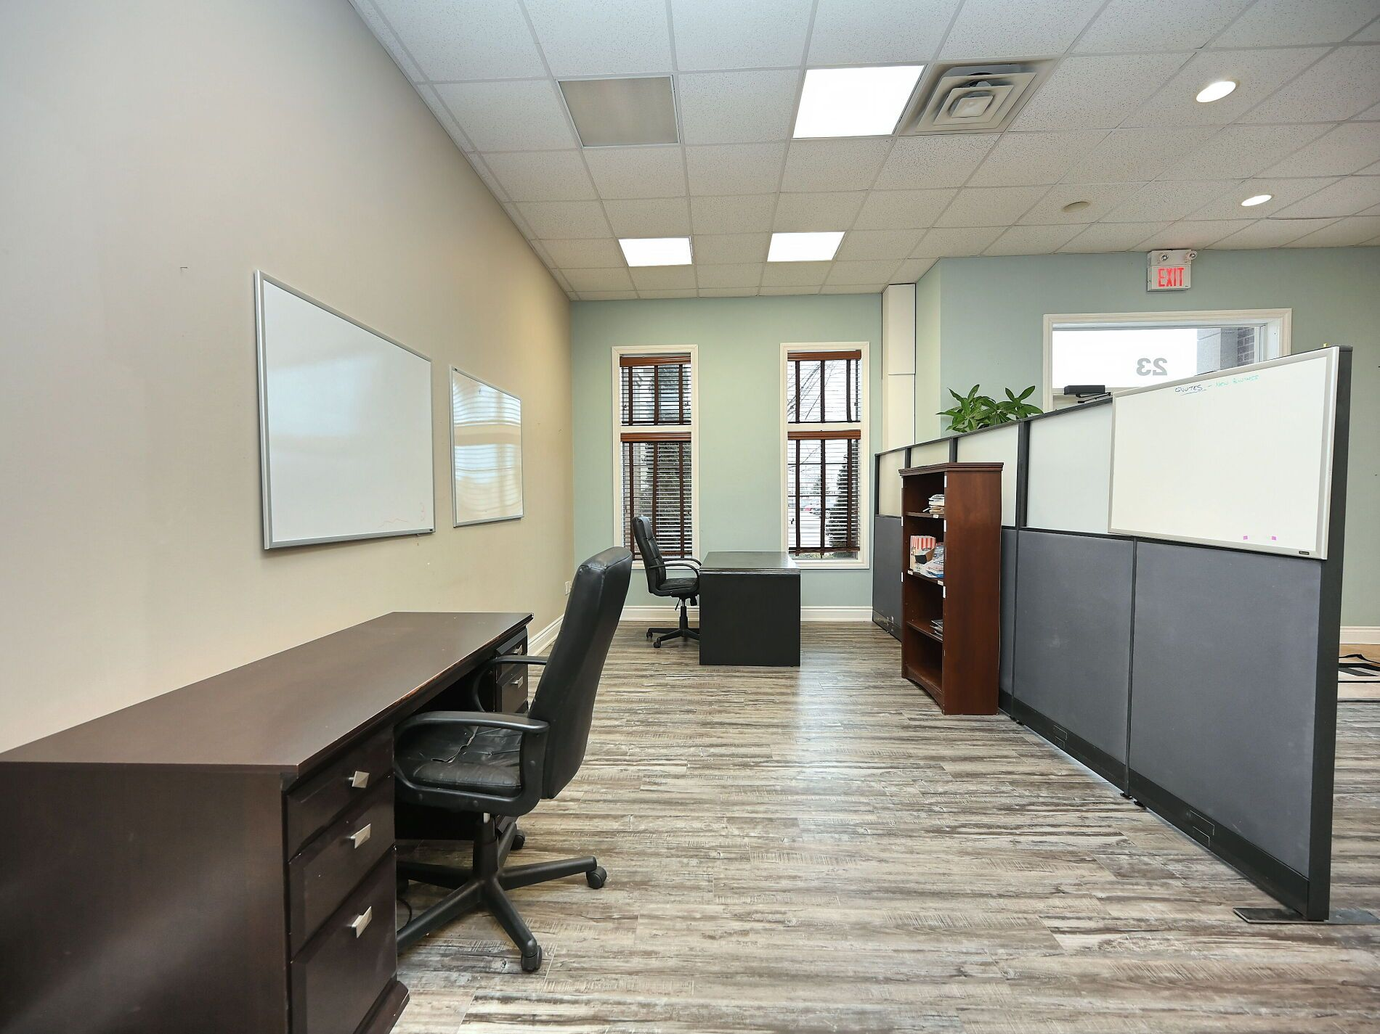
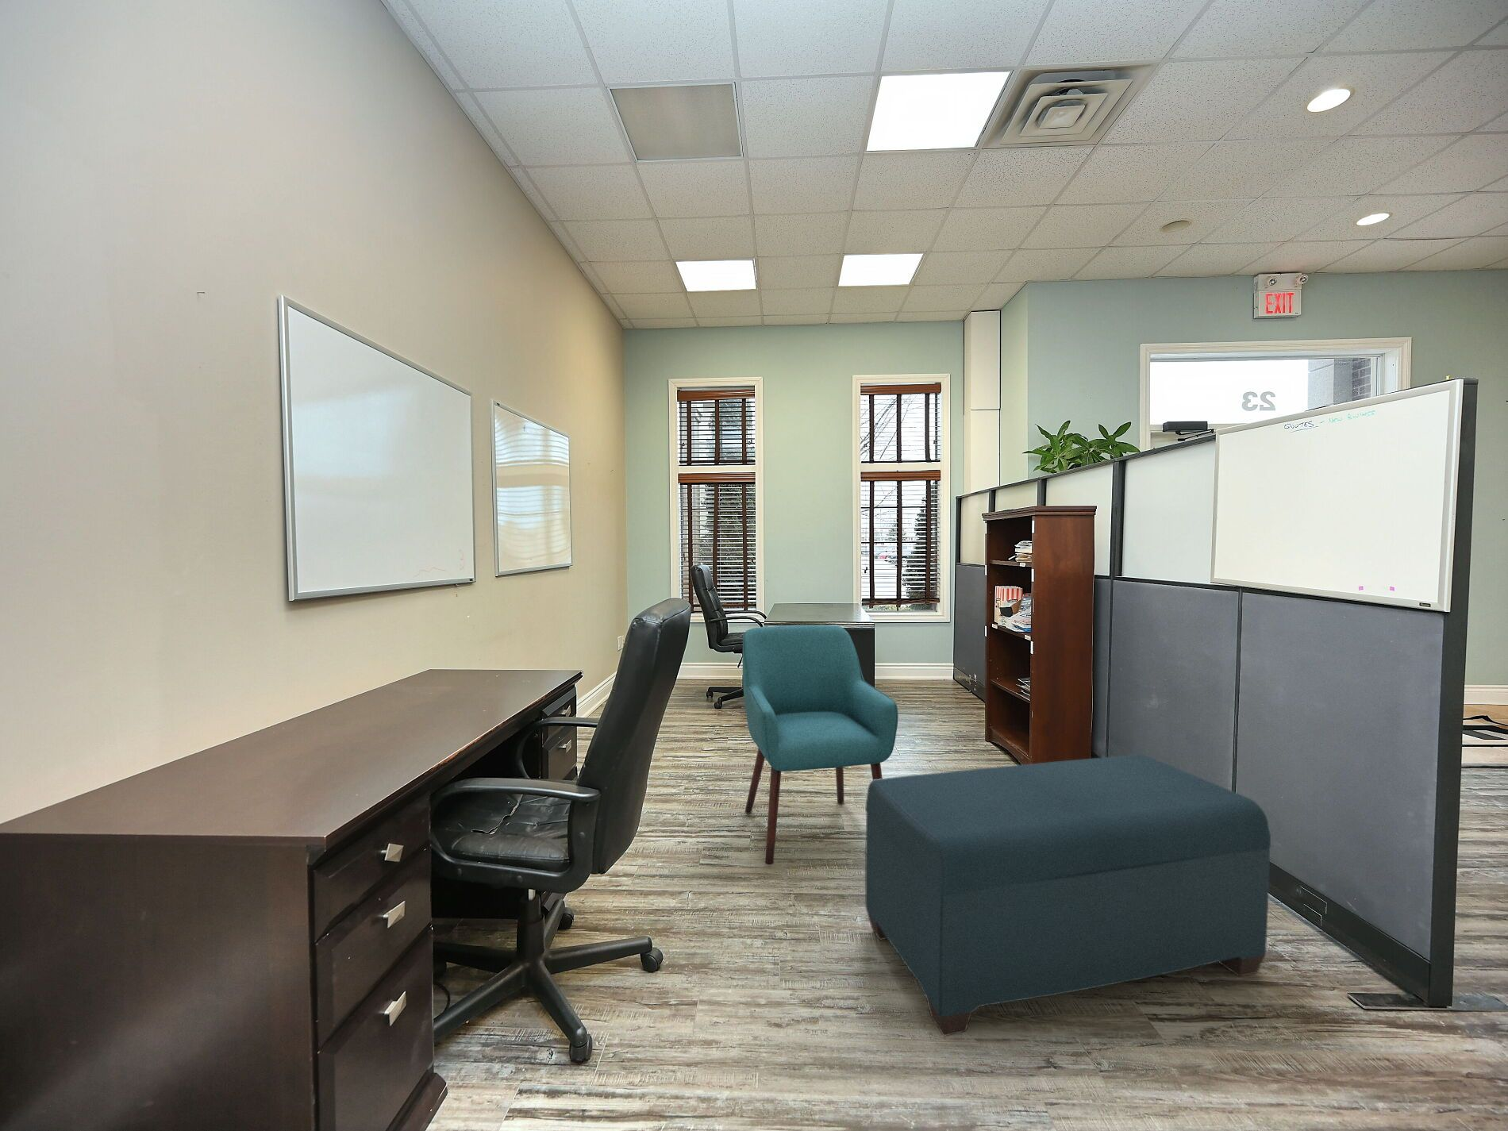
+ chair (810, 731)
+ bench (1054, 868)
